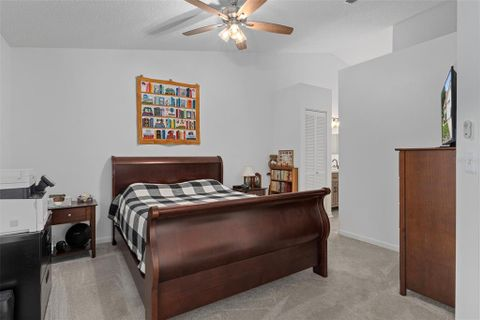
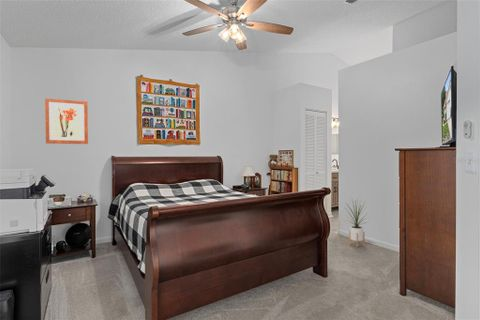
+ house plant (357, 221)
+ wall art (67, 122)
